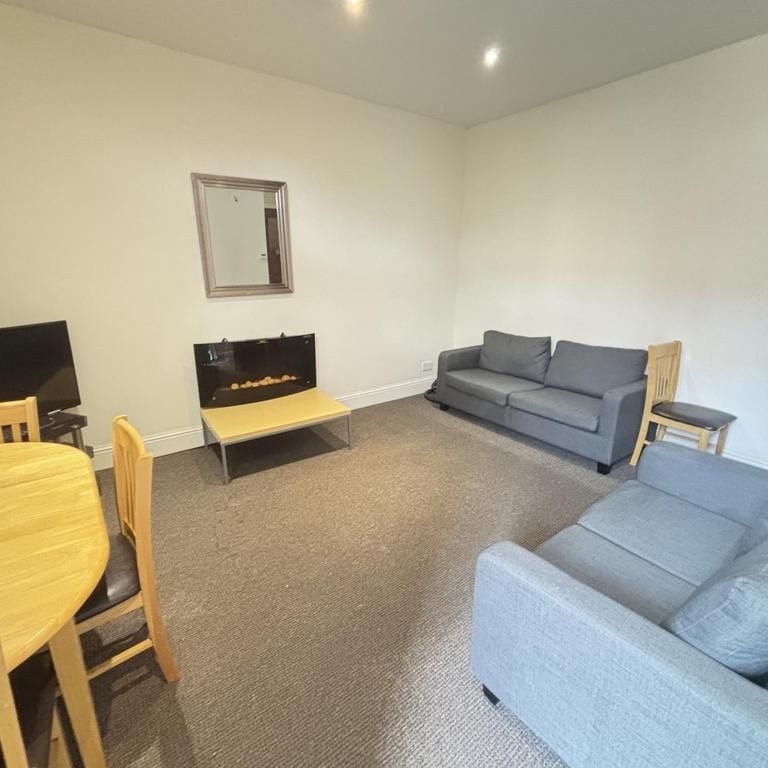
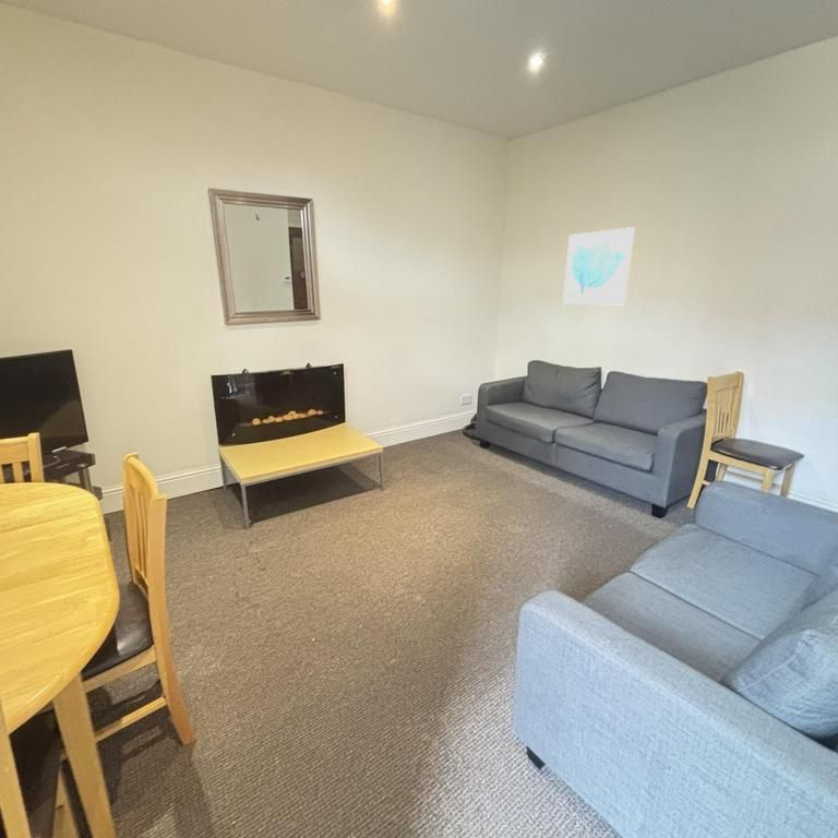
+ wall art (596, 268)
